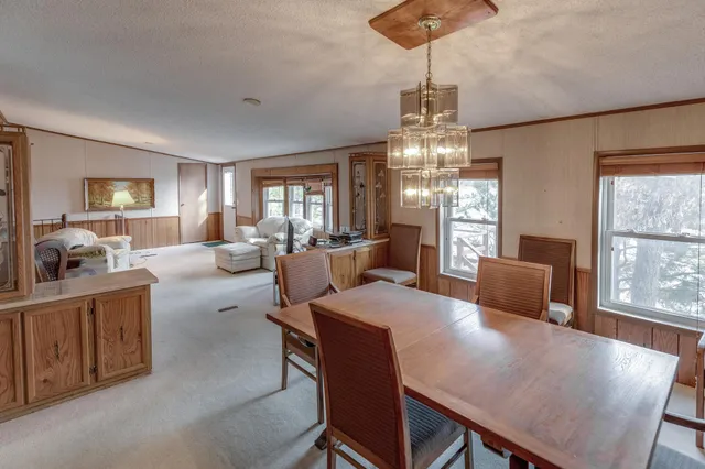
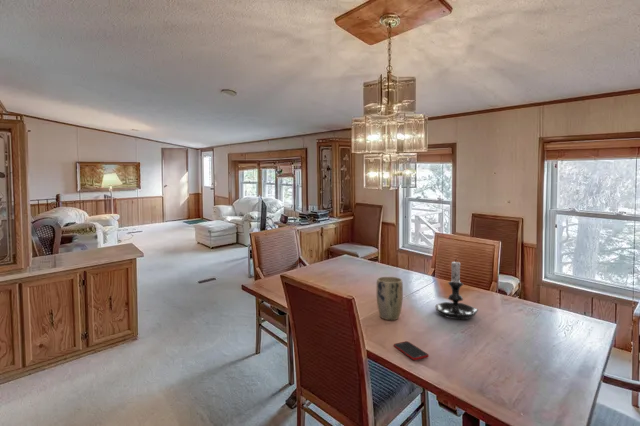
+ candle holder (456, 286)
+ cell phone (410, 350)
+ plant pot (389, 298)
